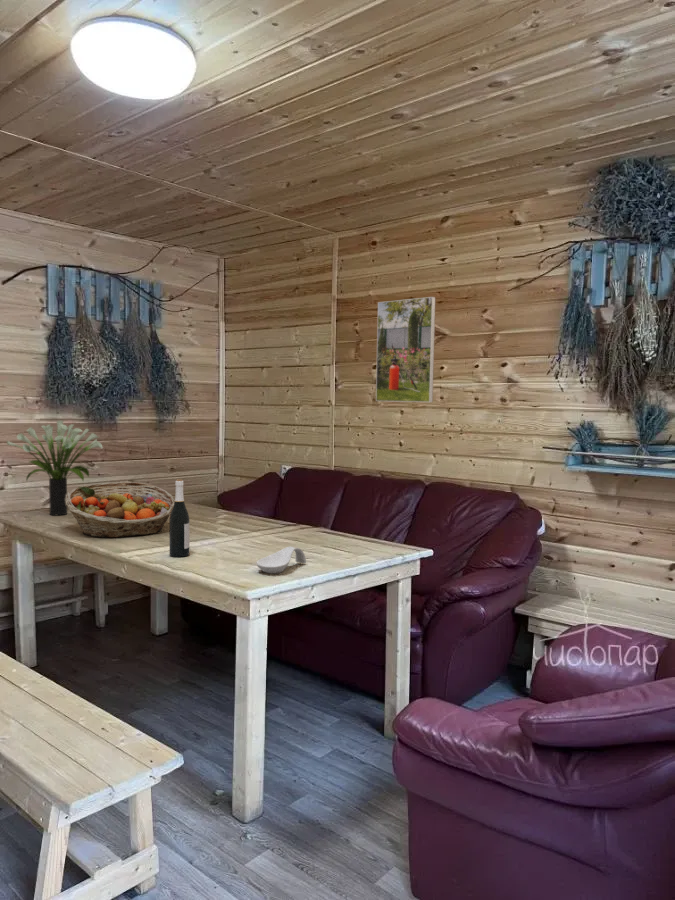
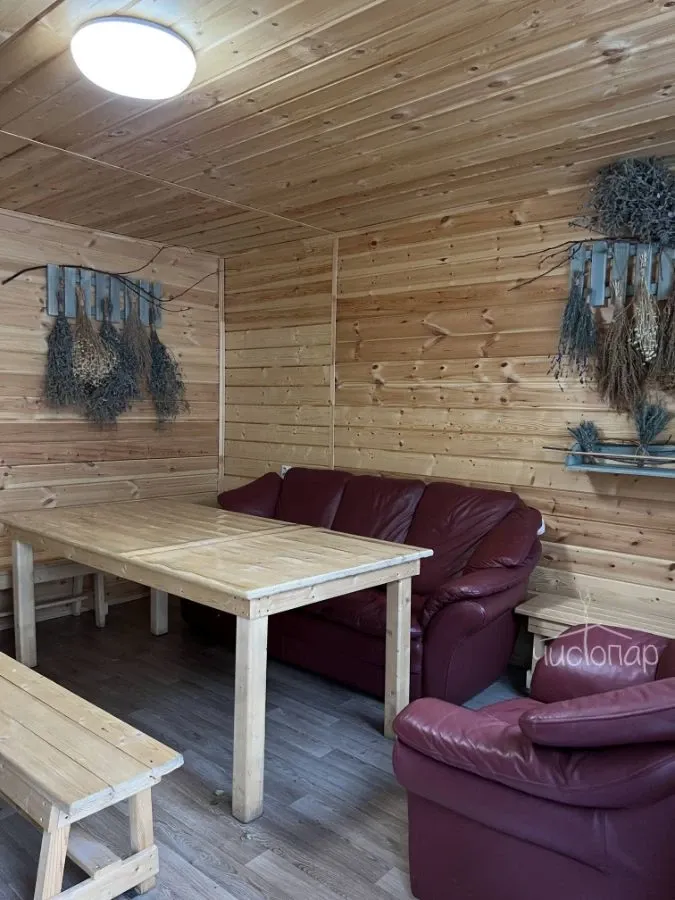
- wine bottle (179, 517)
- potted plant (55, 467)
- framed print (404, 351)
- fruit basket (122, 508)
- spoon rest (282, 559)
